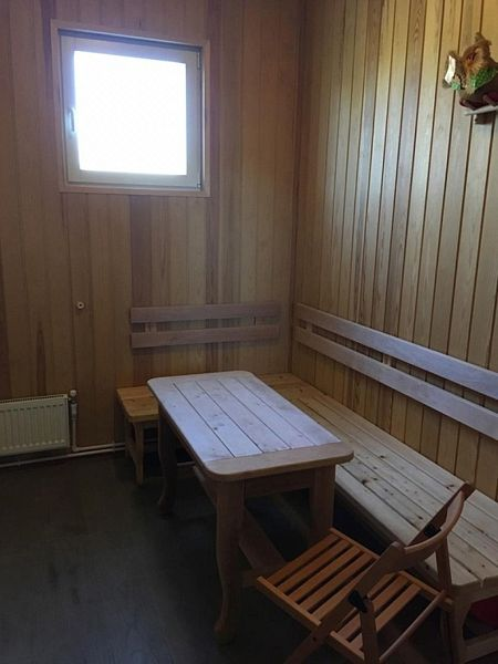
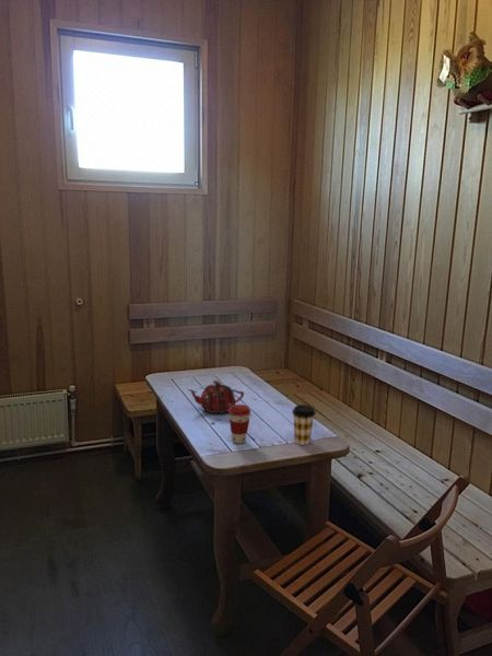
+ coffee cup (303, 424)
+ coffee cup (238, 424)
+ teapot (215, 395)
